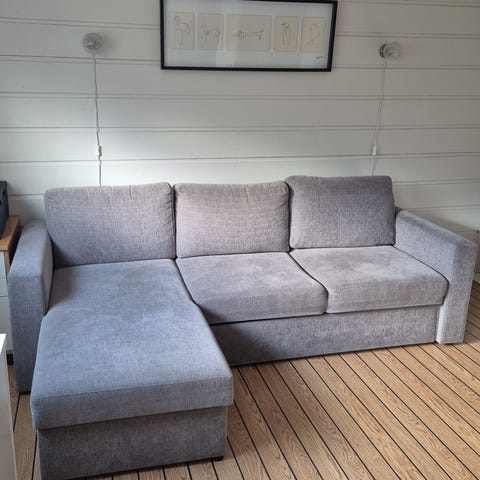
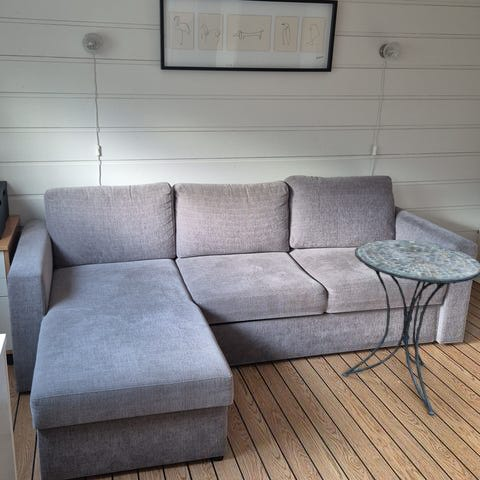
+ side table (408, 322)
